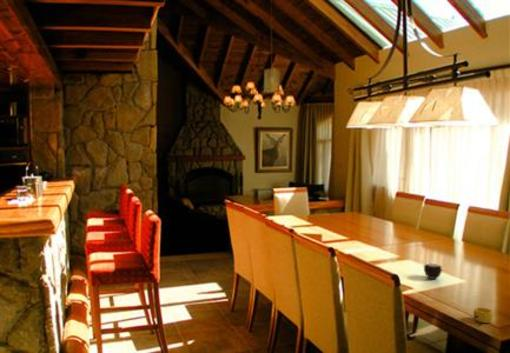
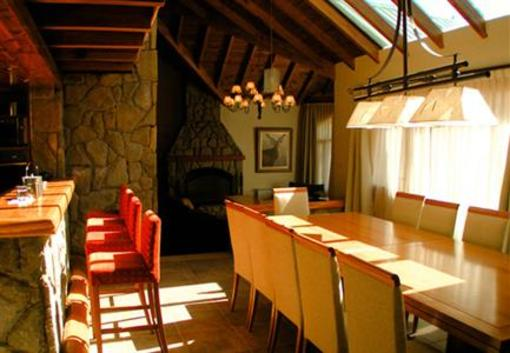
- cup (483, 316)
- candle (432, 269)
